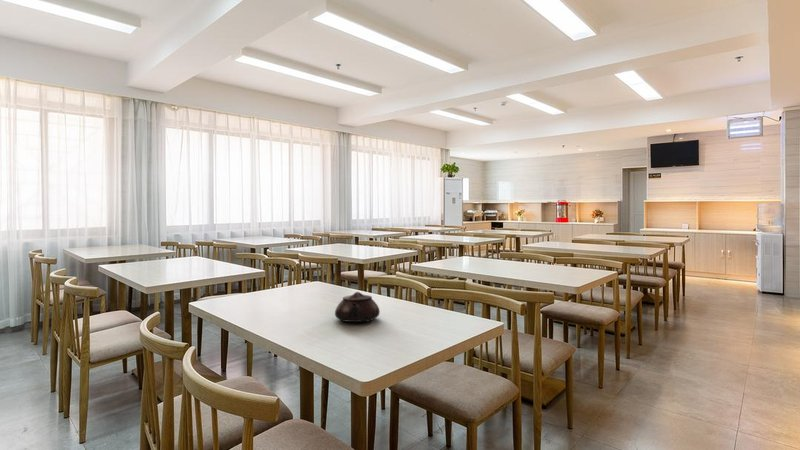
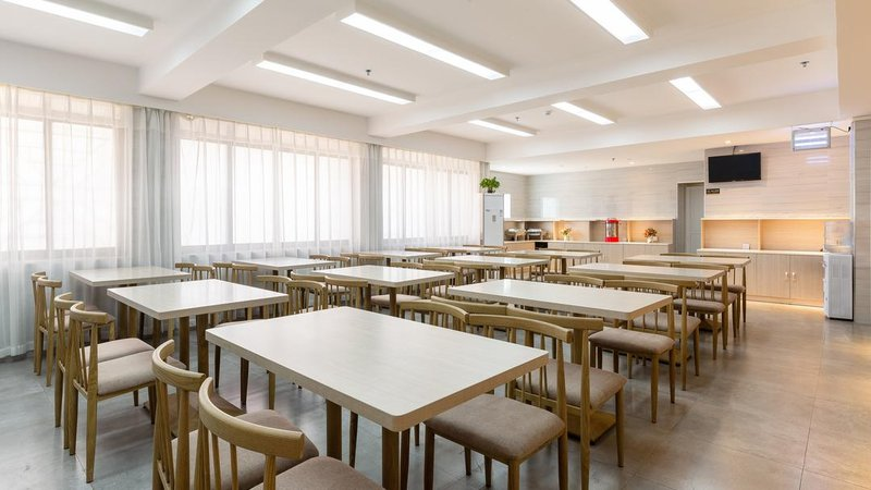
- teapot (358, 305)
